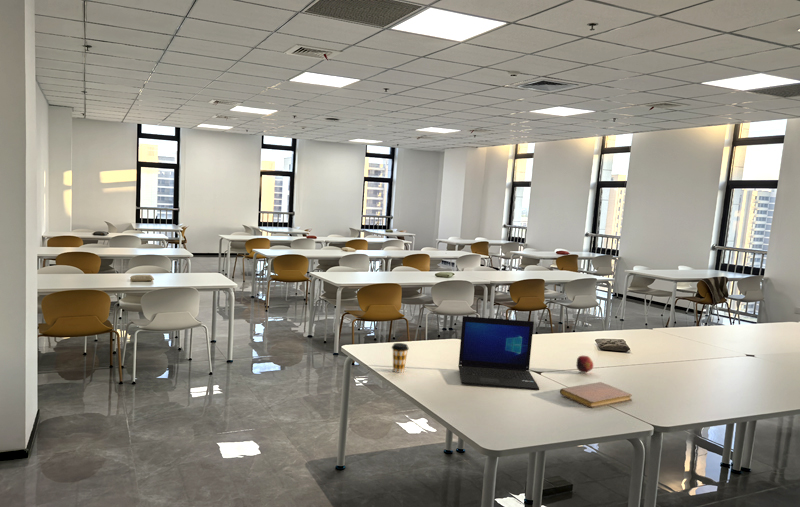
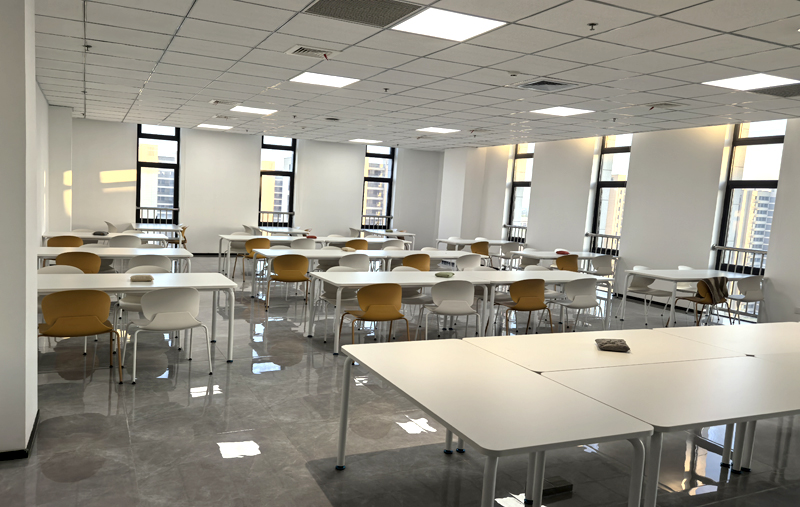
- coffee cup (399, 357)
- fruit (584, 364)
- laptop (499, 351)
- notebook (595, 394)
